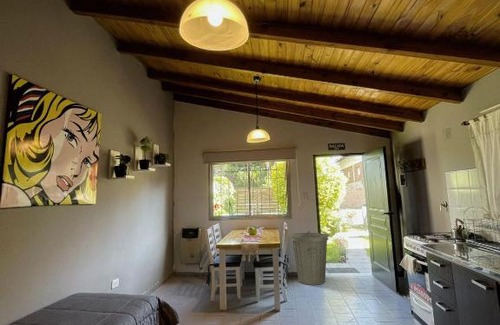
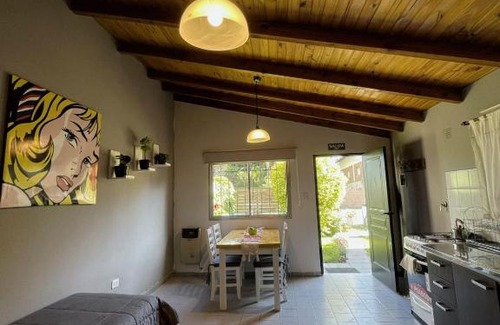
- trash can (310, 255)
